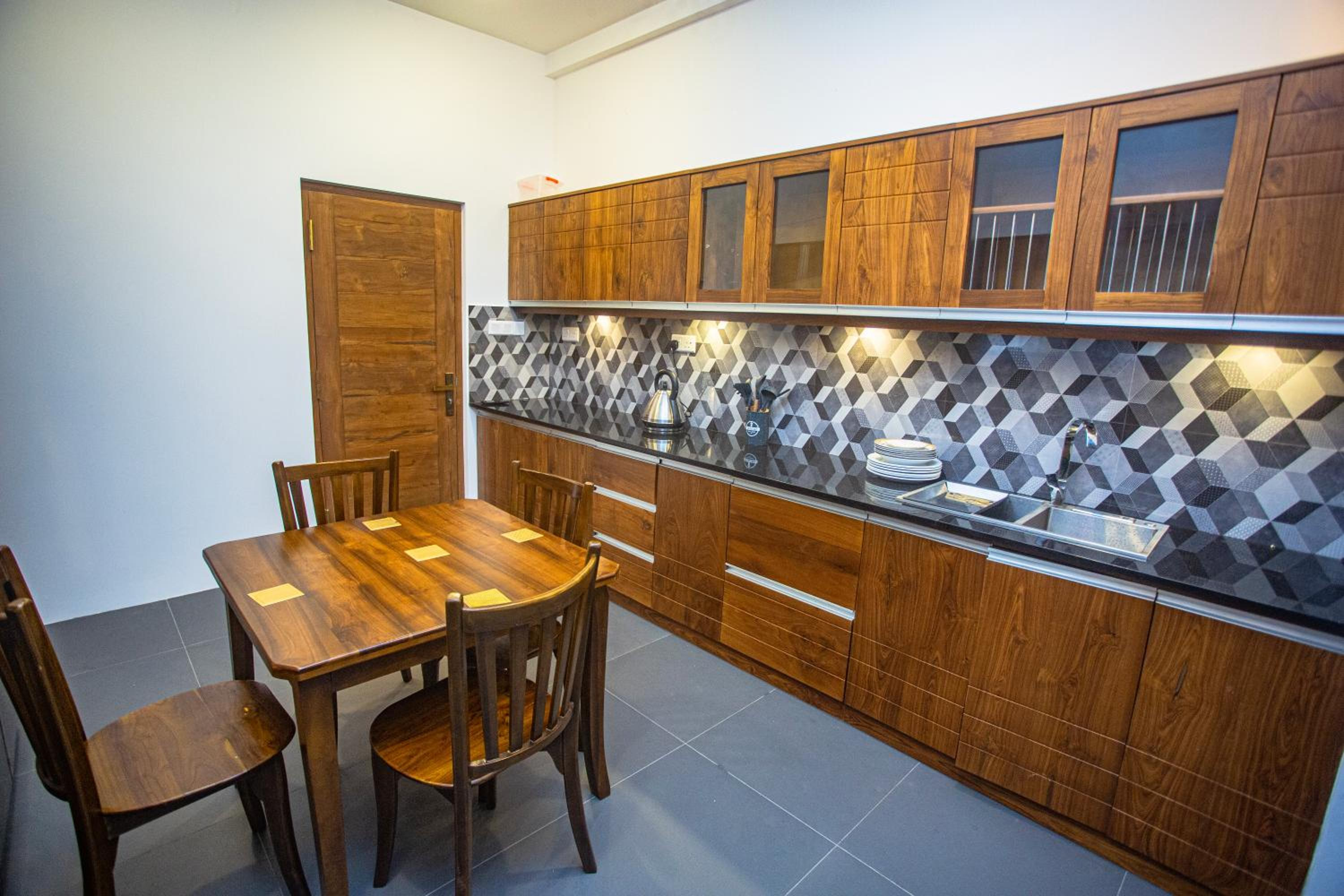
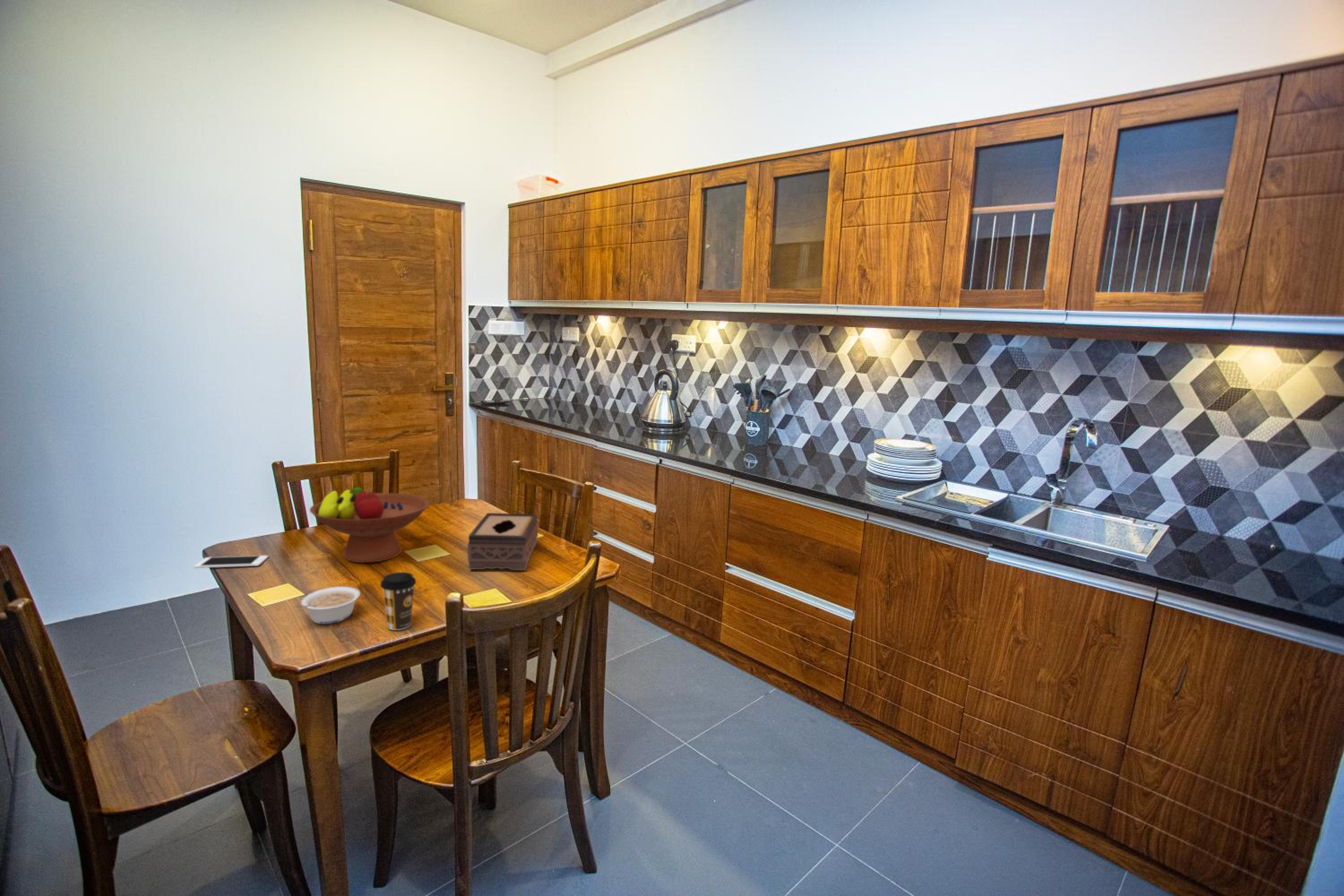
+ tissue box (505, 540)
+ fruit bowl (372, 520)
+ coffee cup (399, 601)
+ cell phone (232, 561)
+ legume (331, 605)
